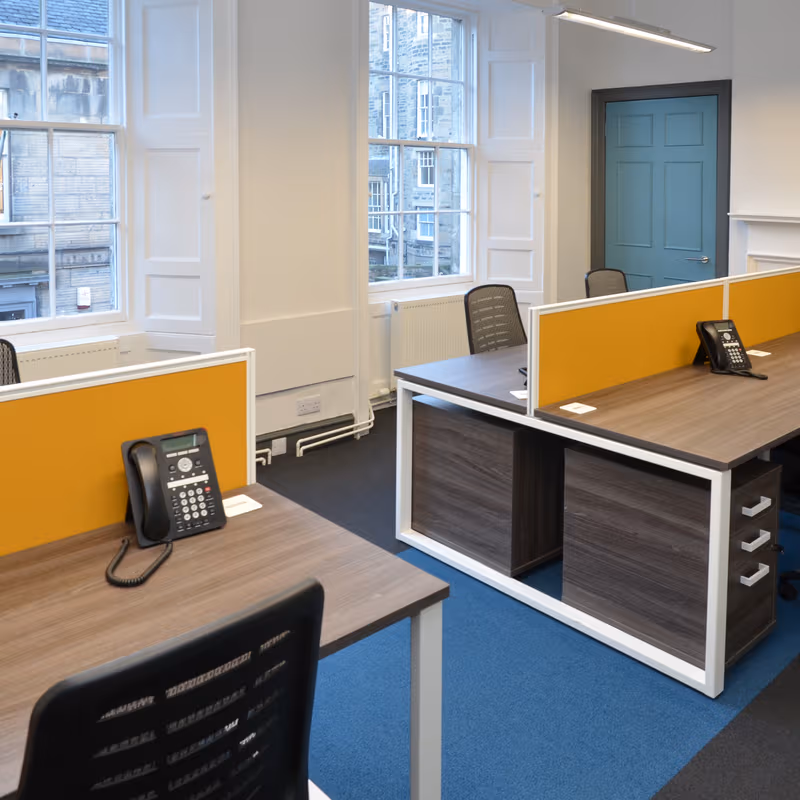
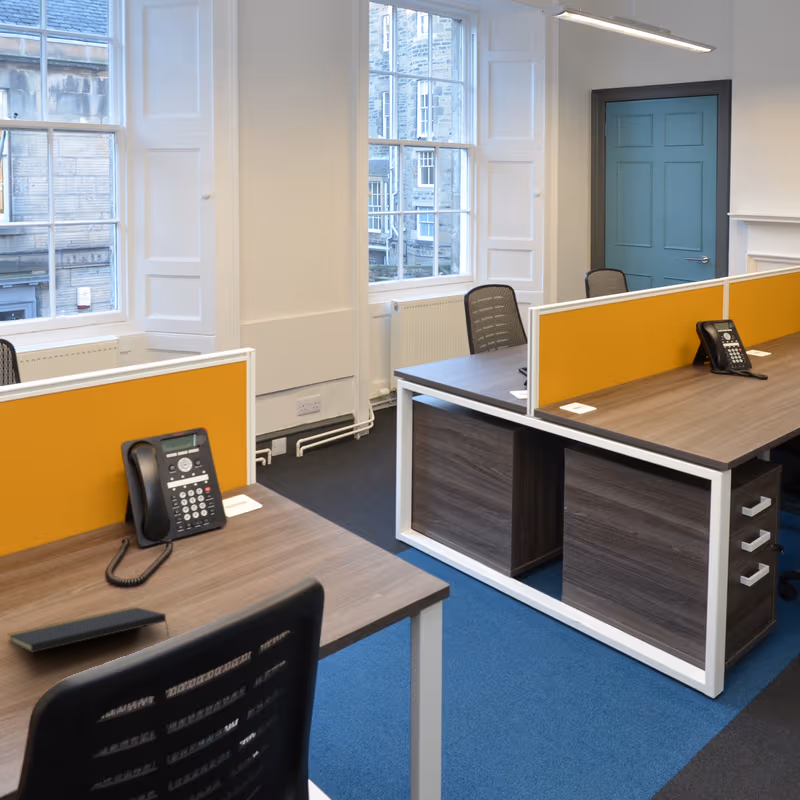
+ notepad (86, 627)
